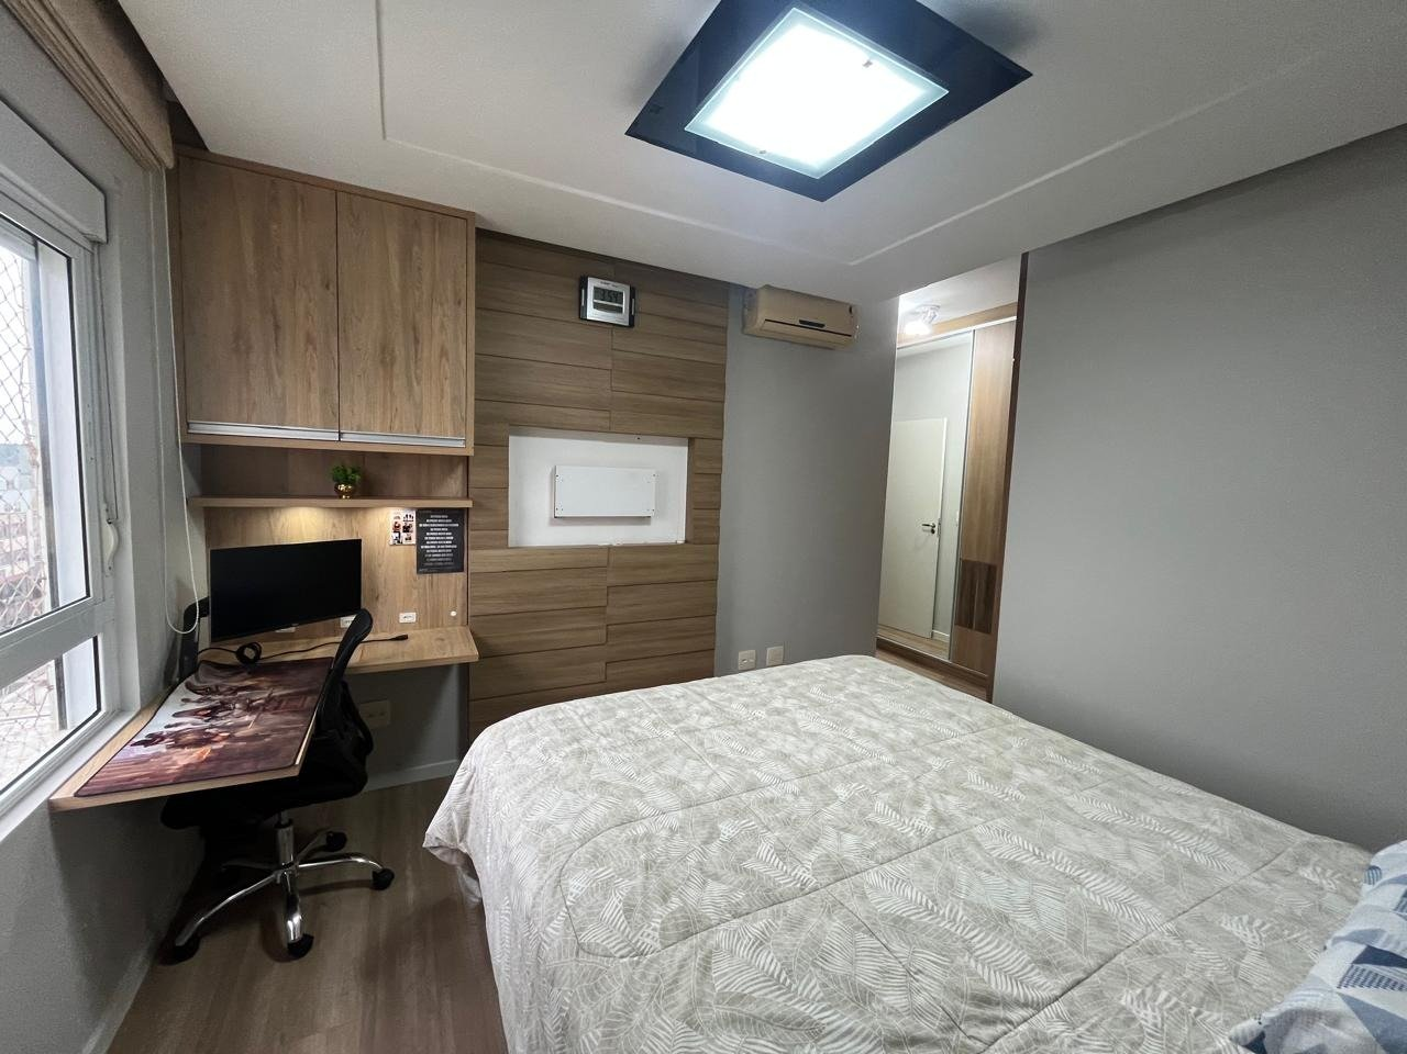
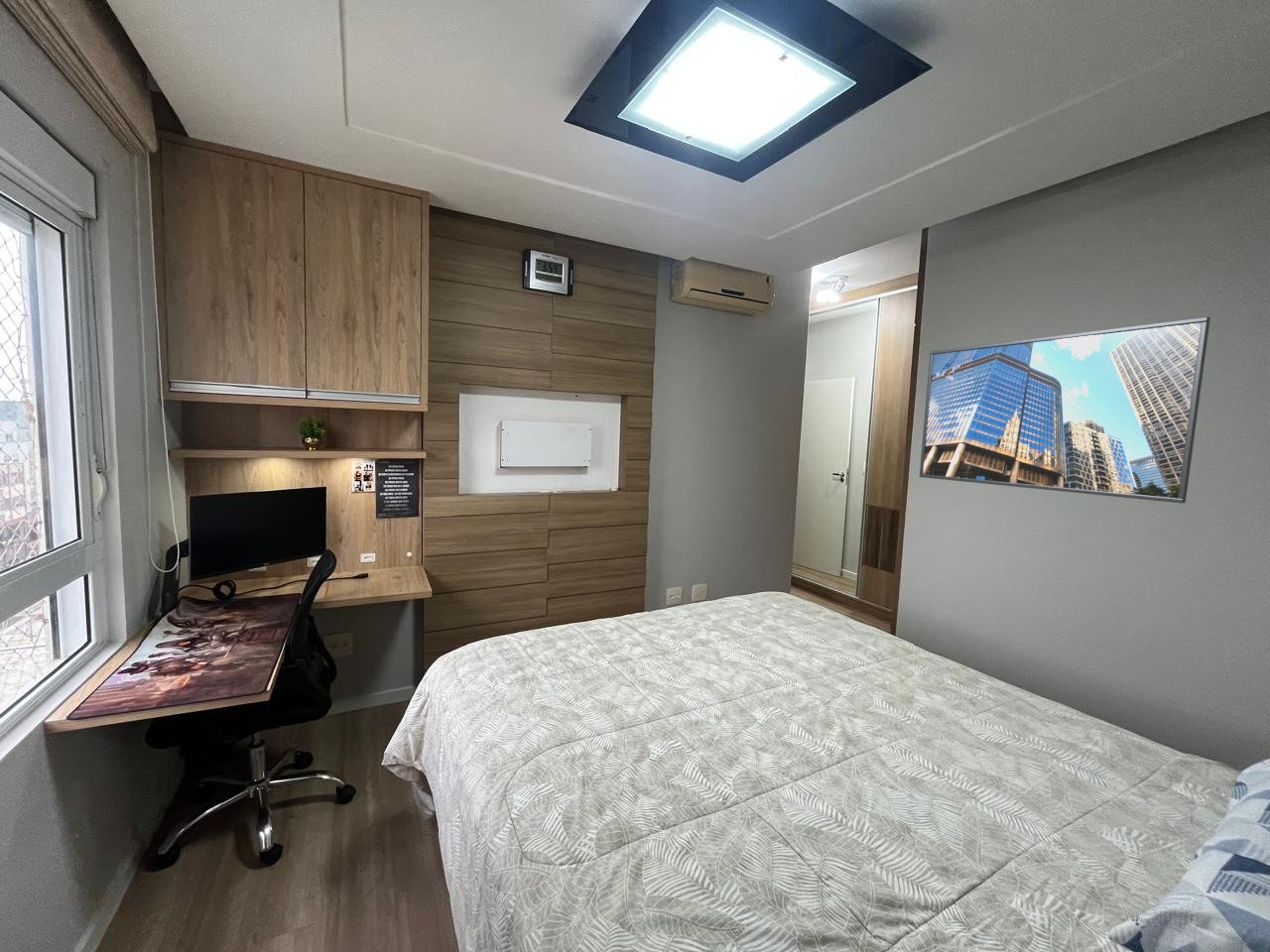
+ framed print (1035, 414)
